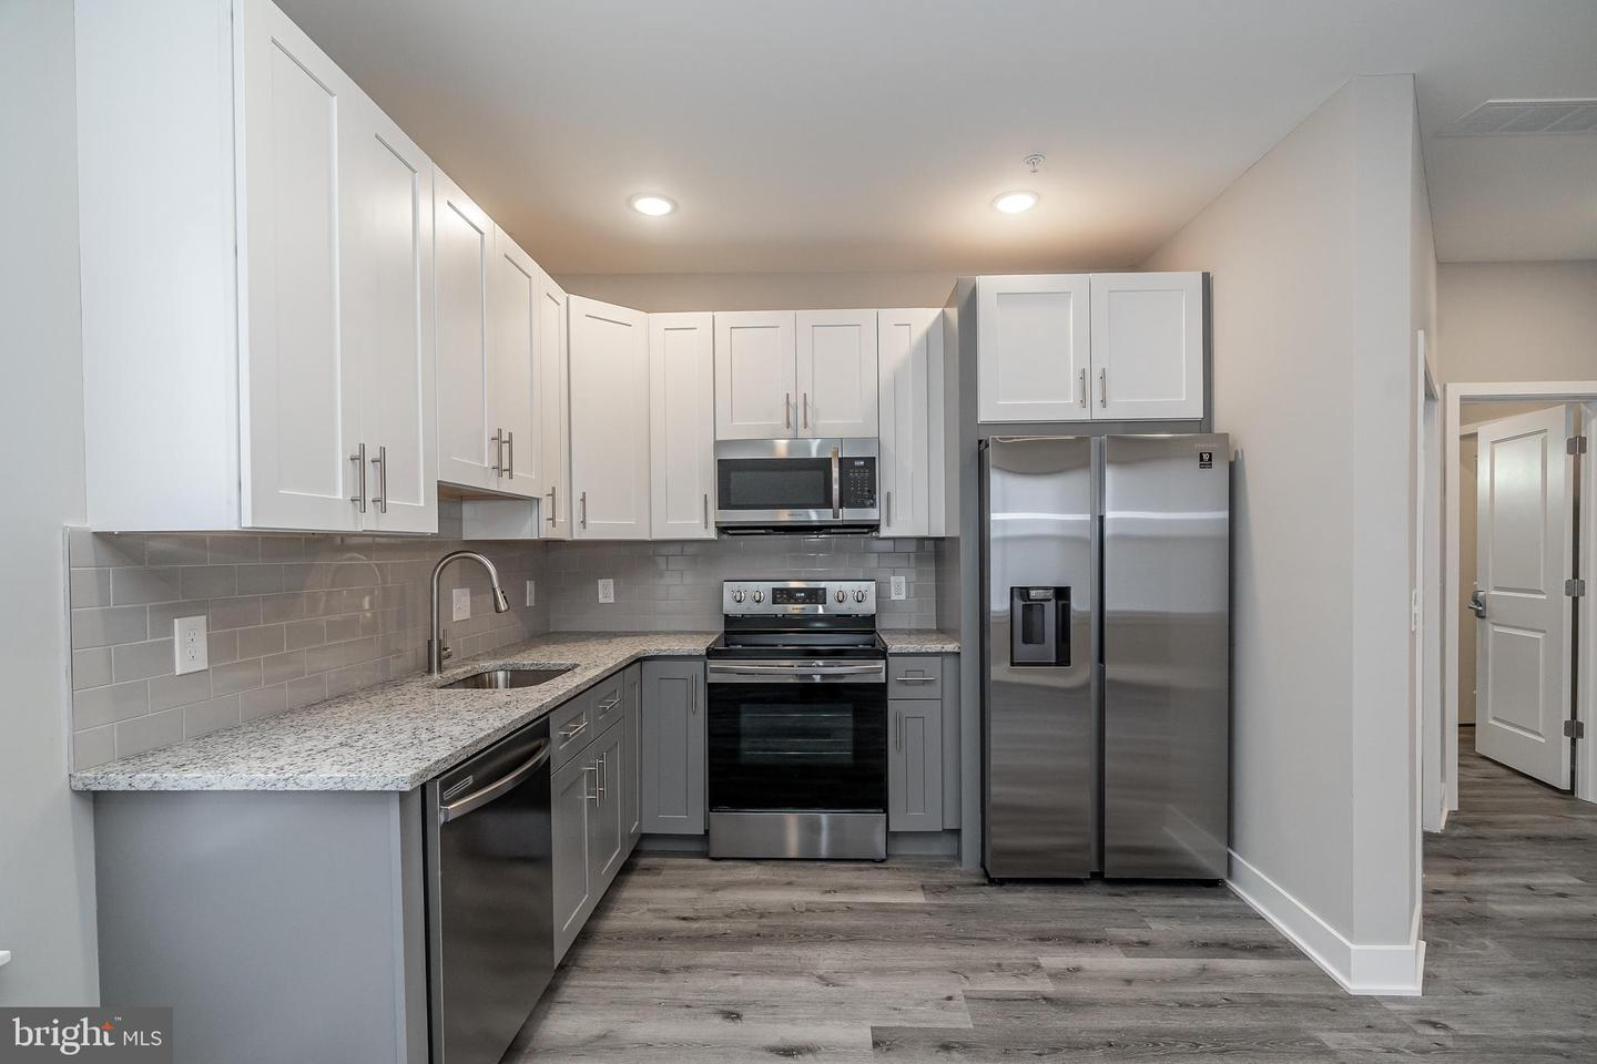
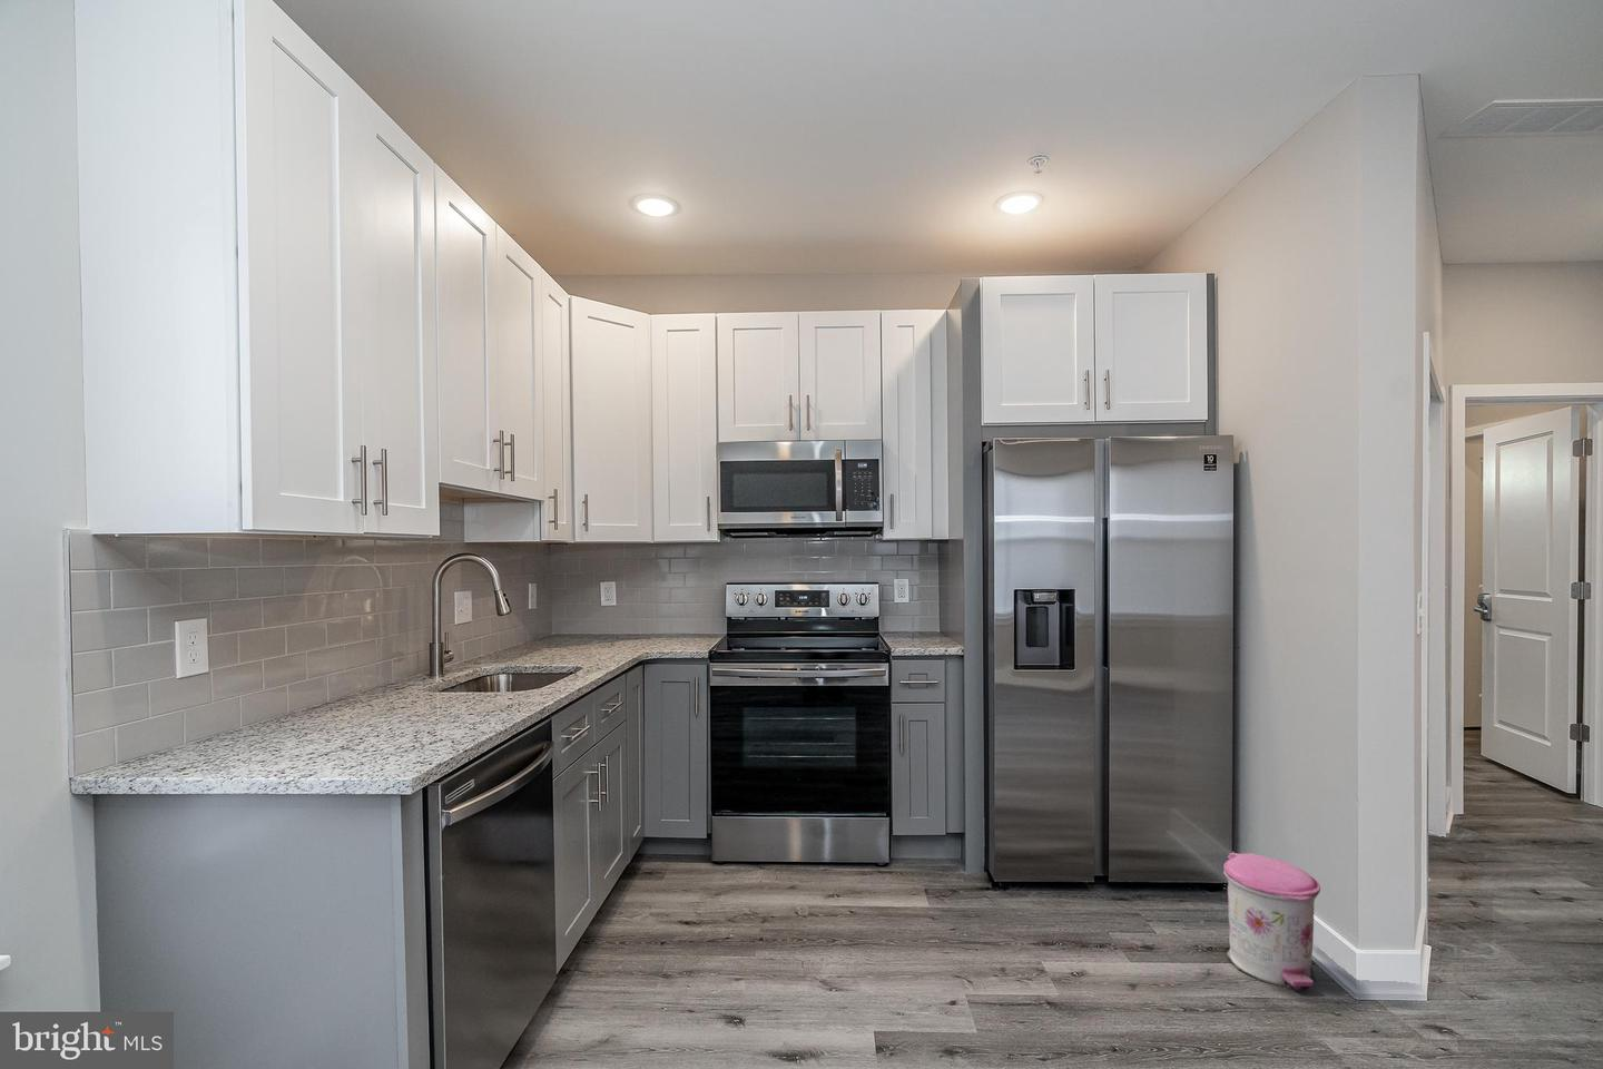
+ trash can (1269, 915)
